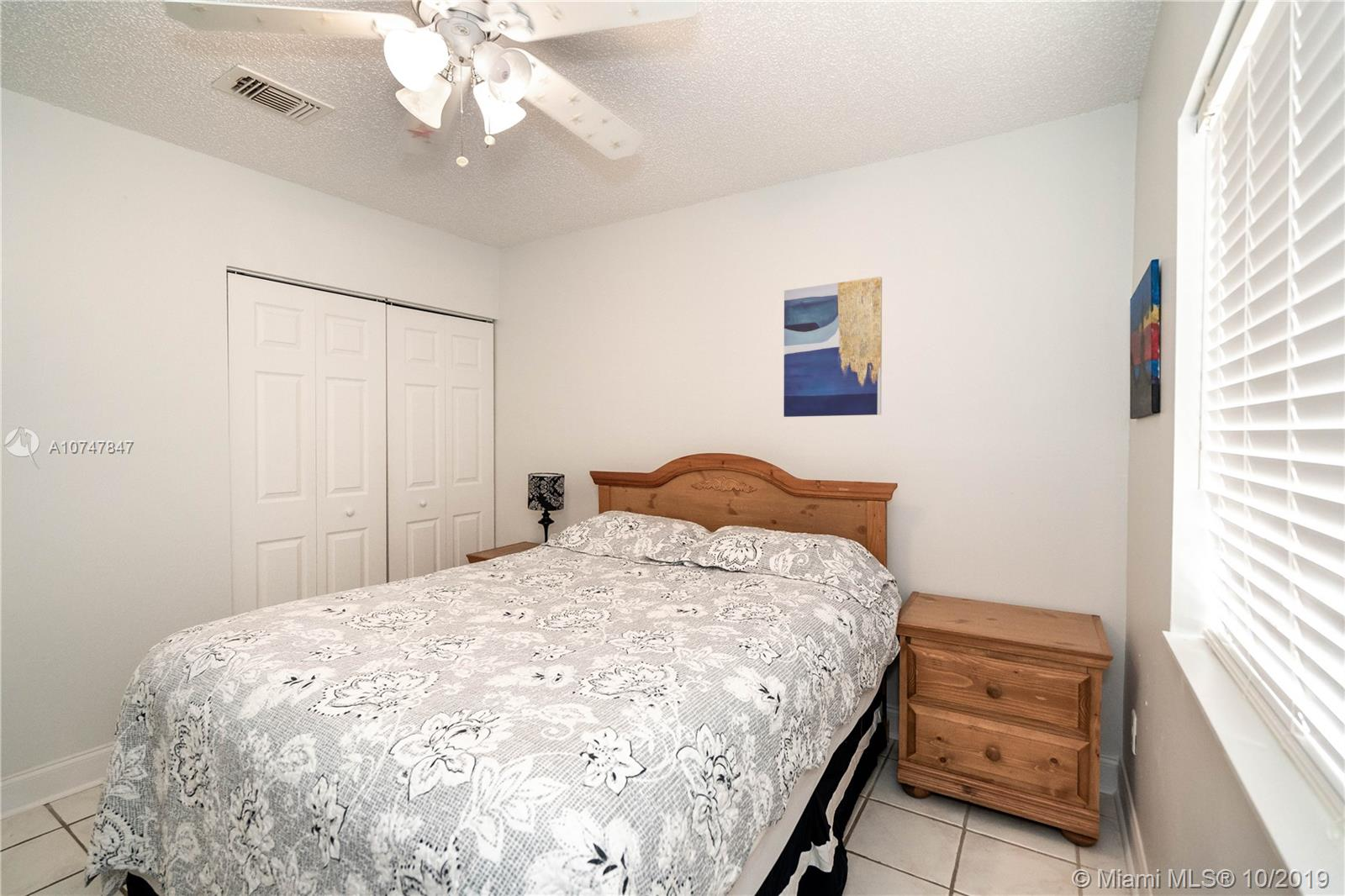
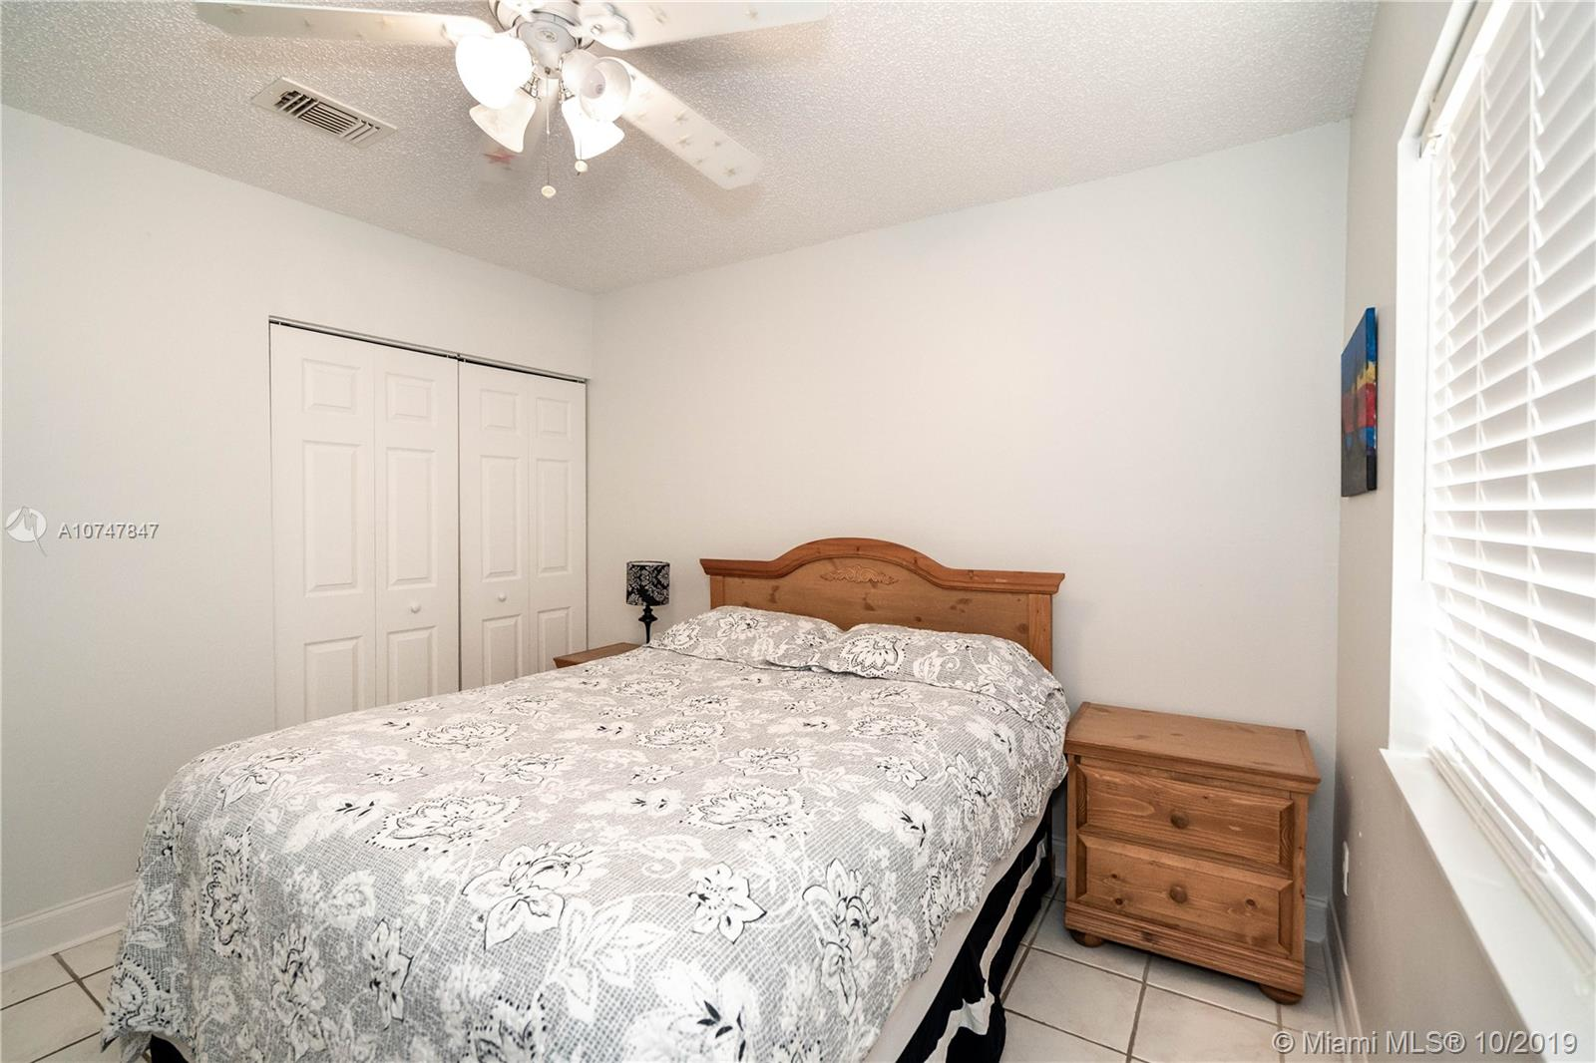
- wall art (831, 350)
